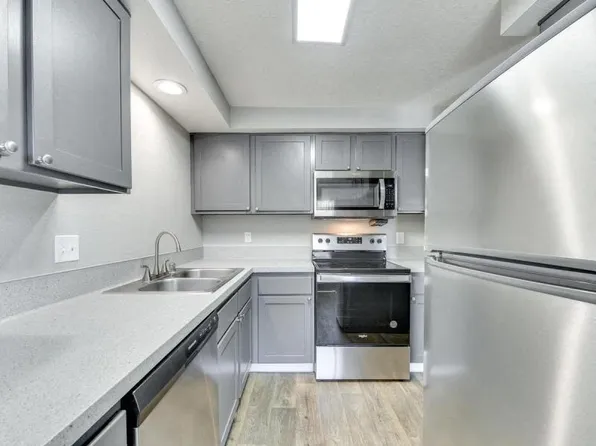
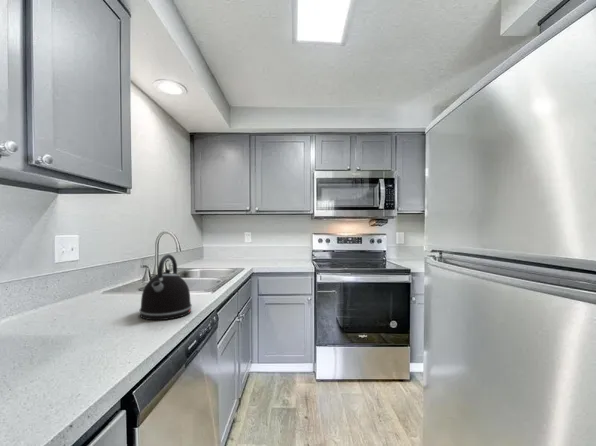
+ kettle (166, 283)
